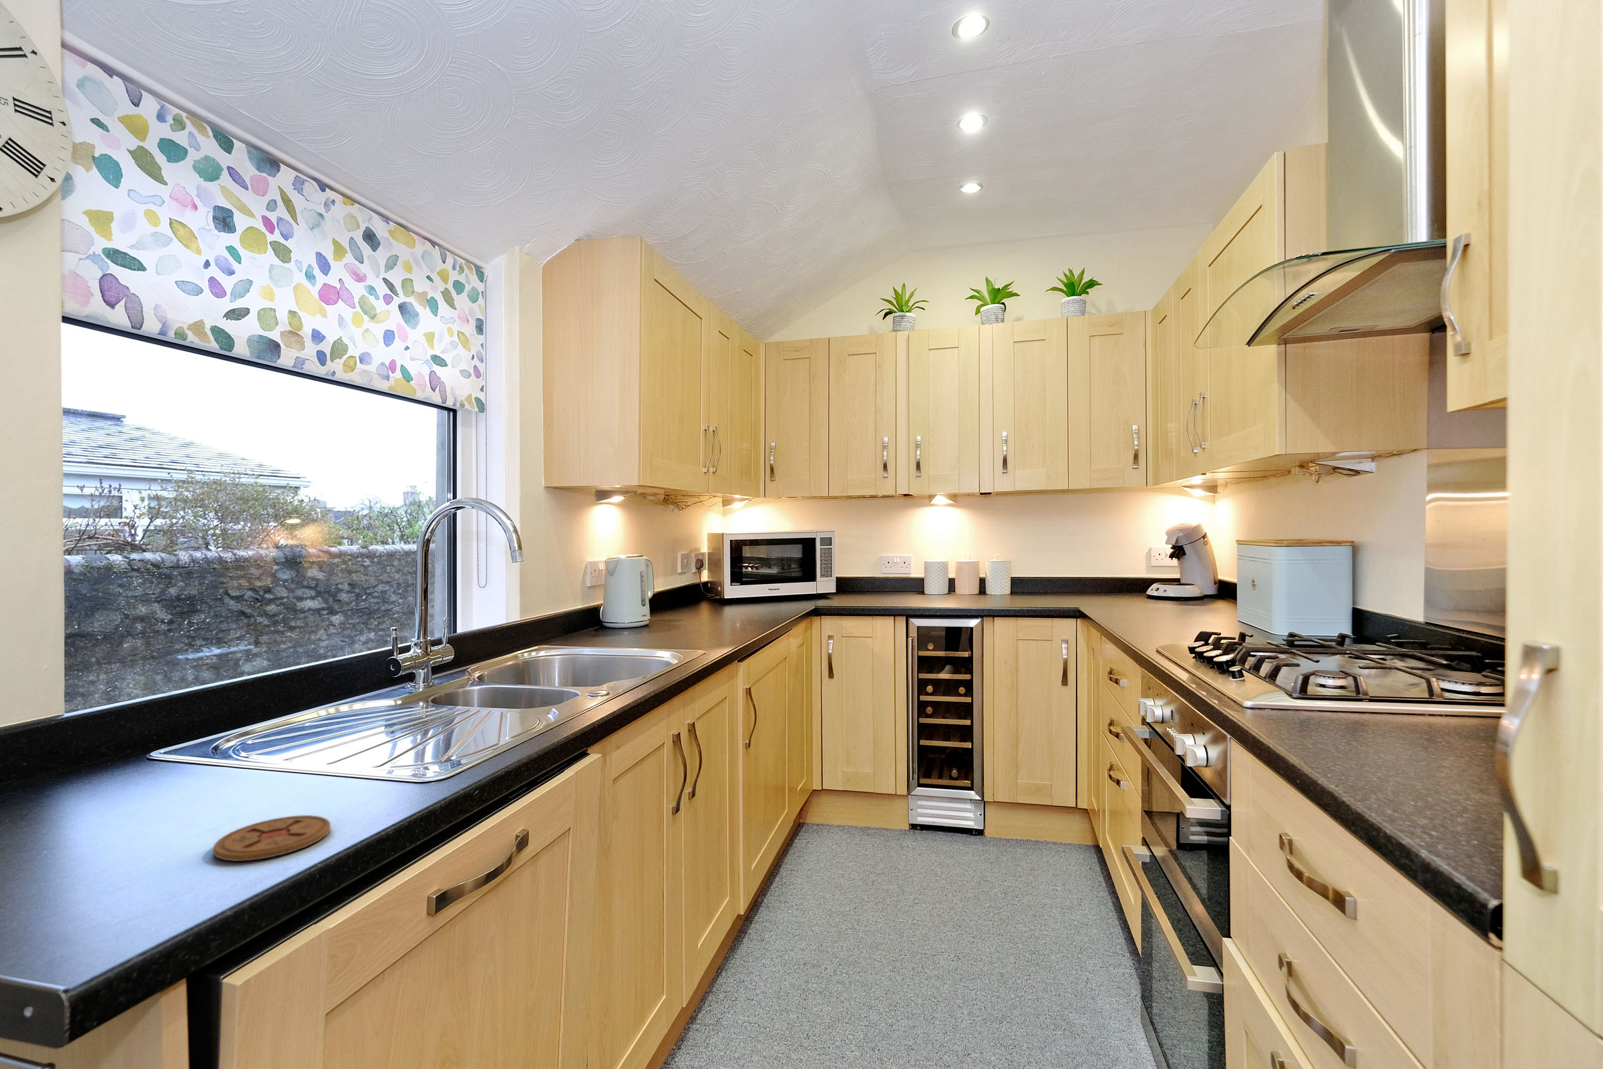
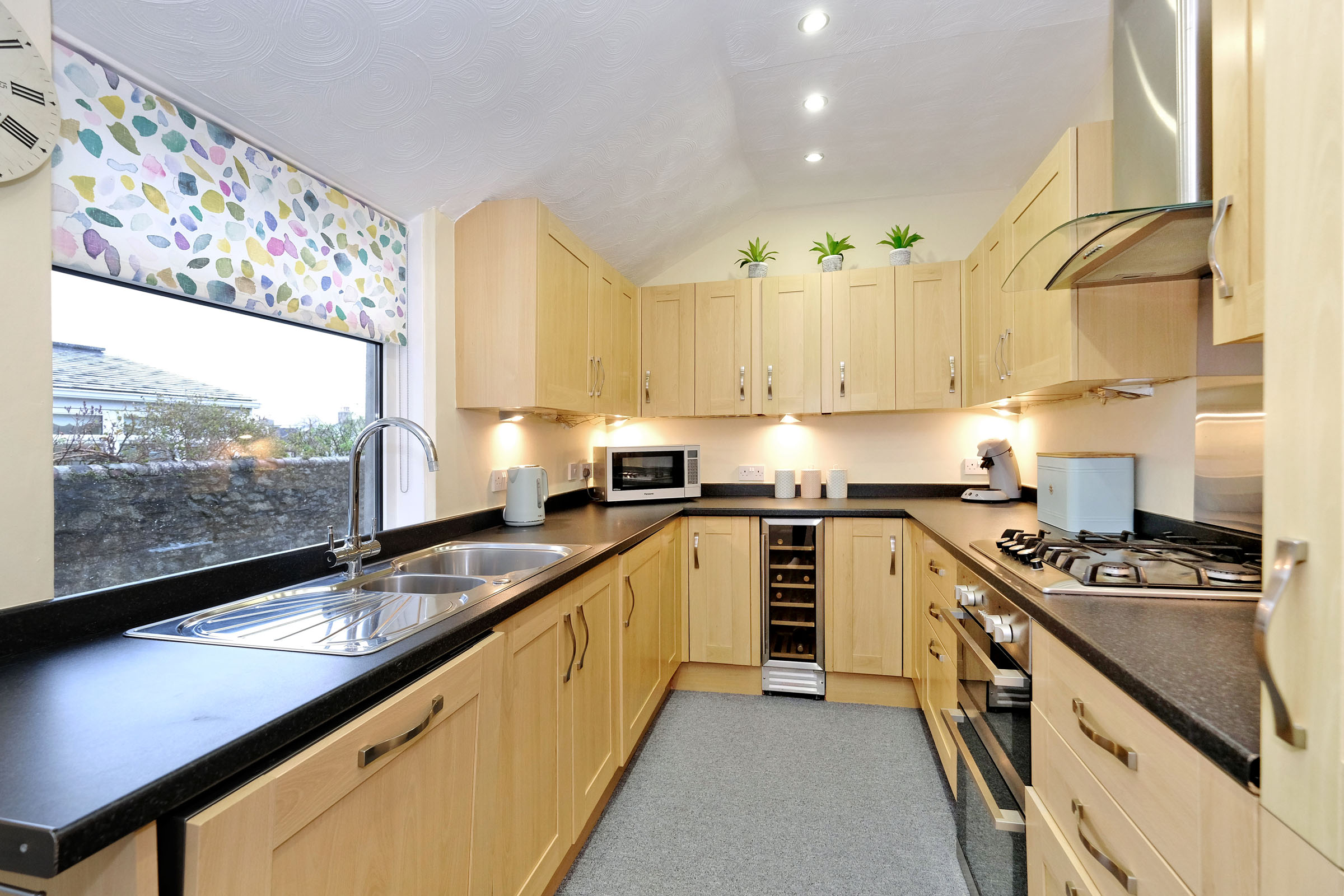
- coaster (274, 836)
